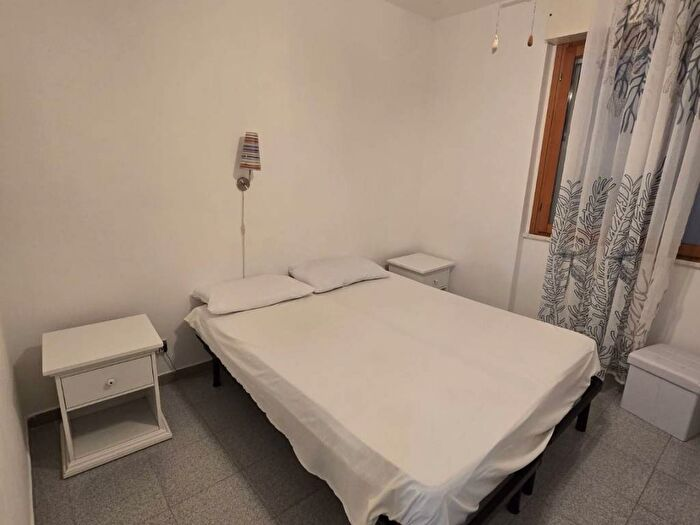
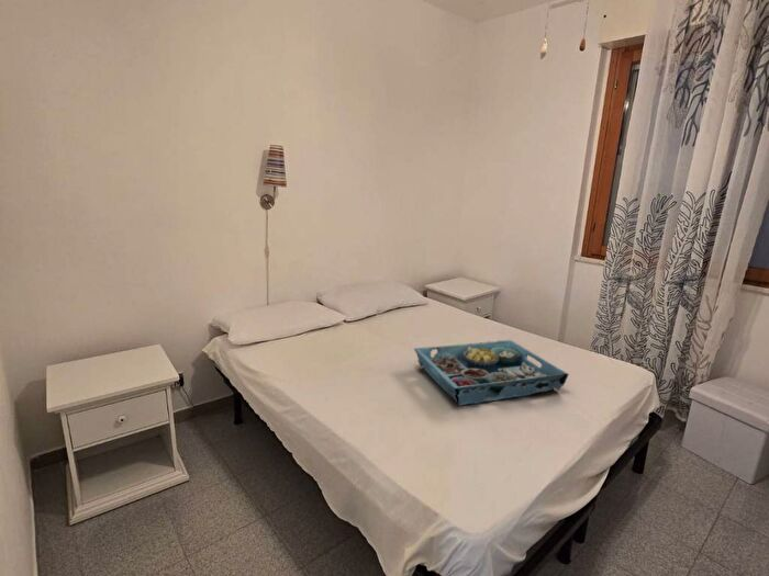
+ serving tray (486, 366)
